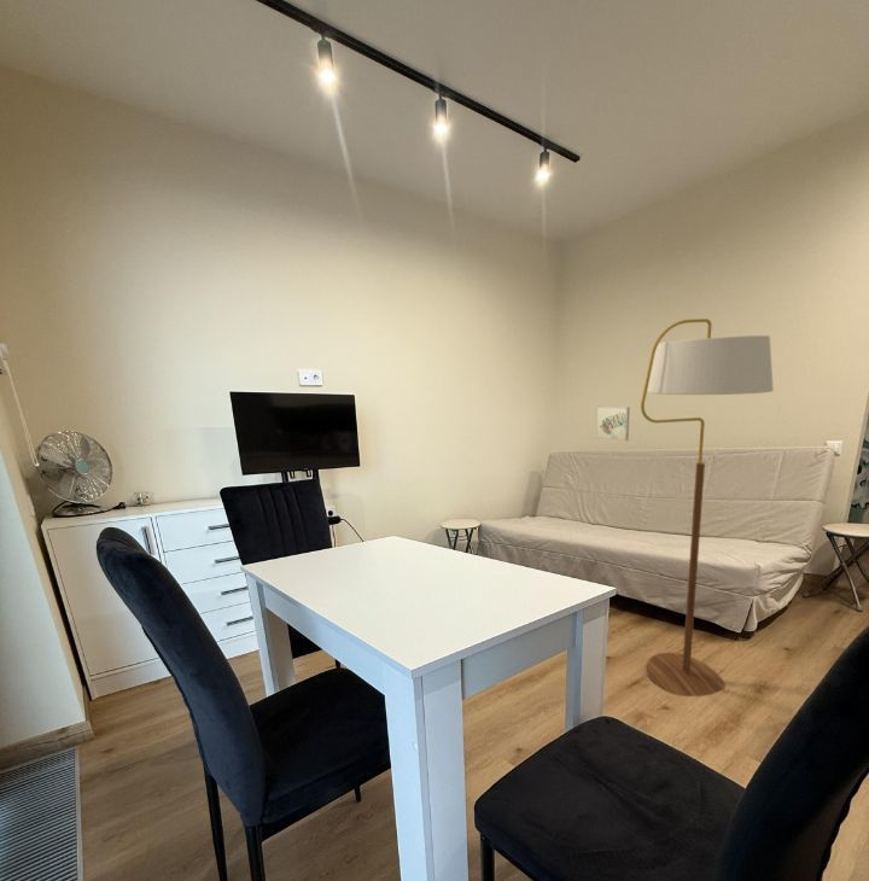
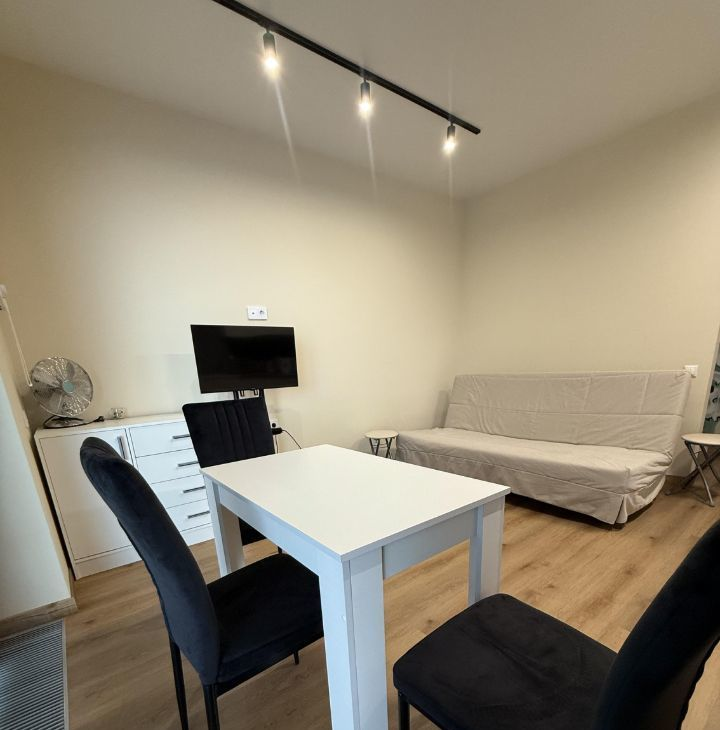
- floor lamp (693, 513)
- wall art (611, 422)
